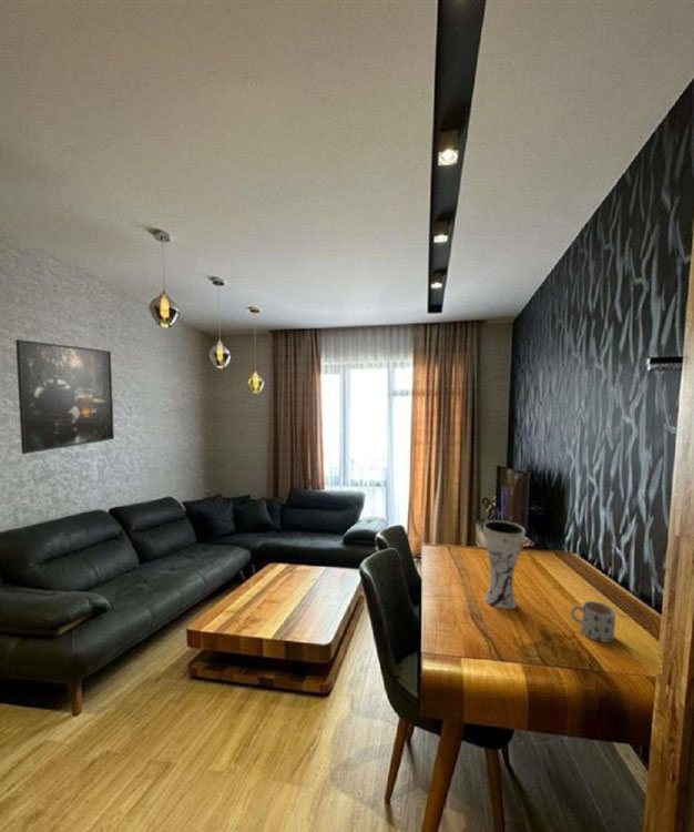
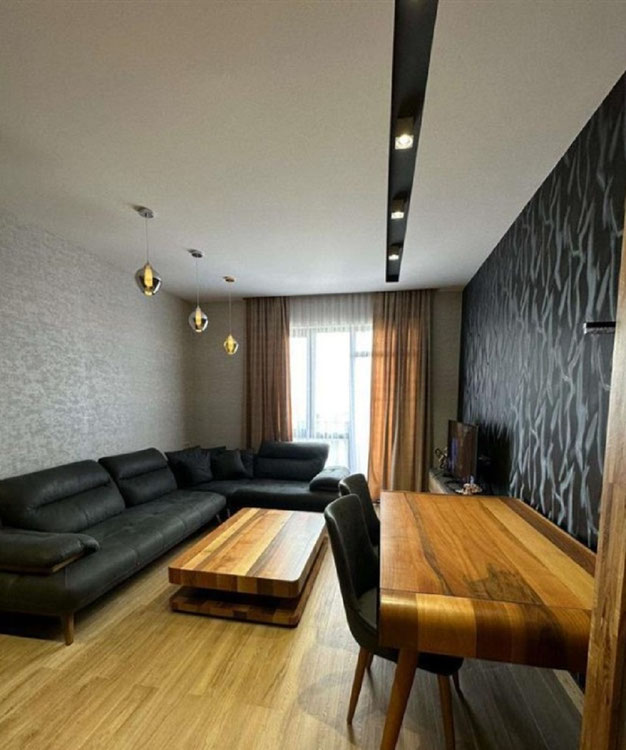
- mug (592, 619)
- vase (501, 565)
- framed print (71, 396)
